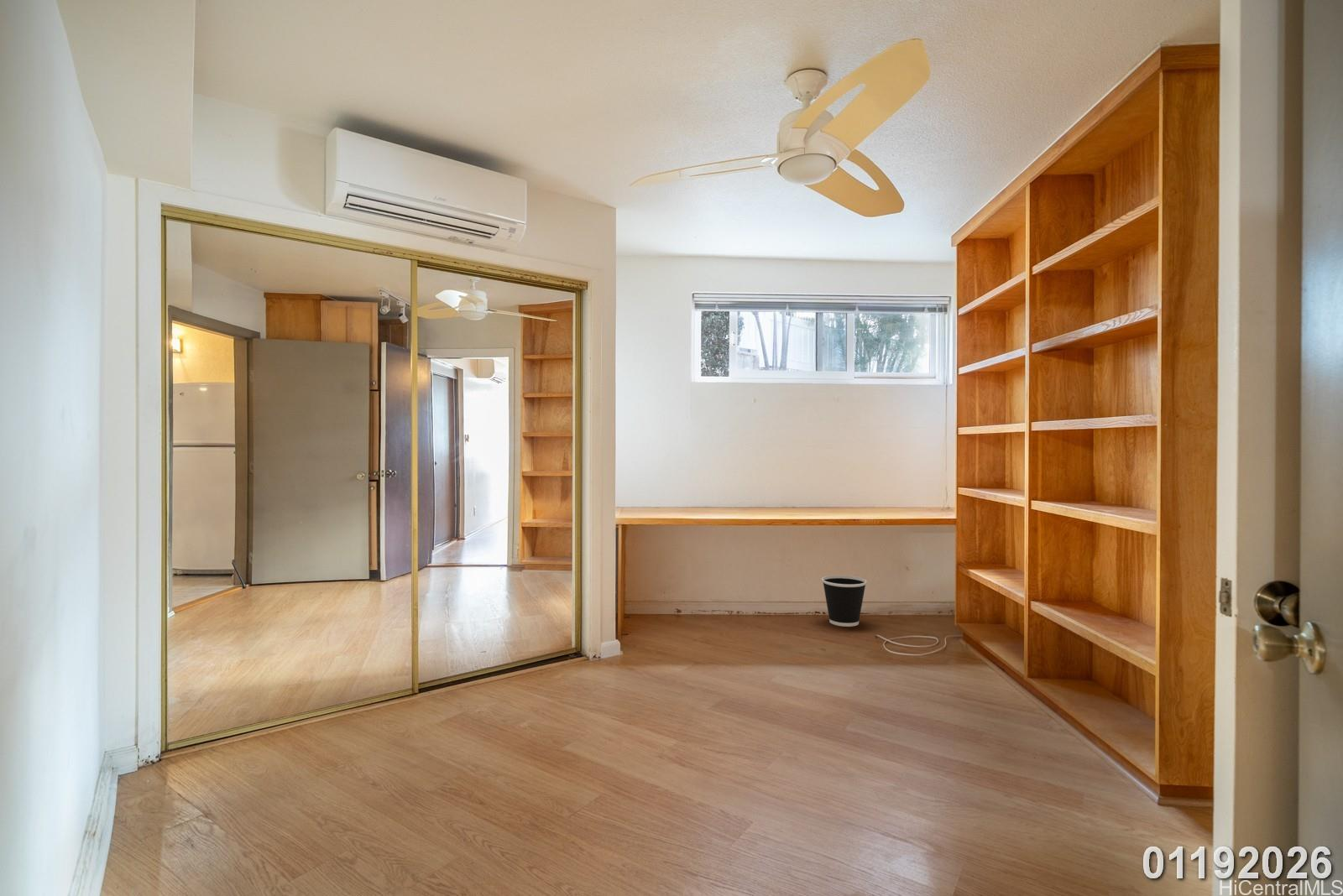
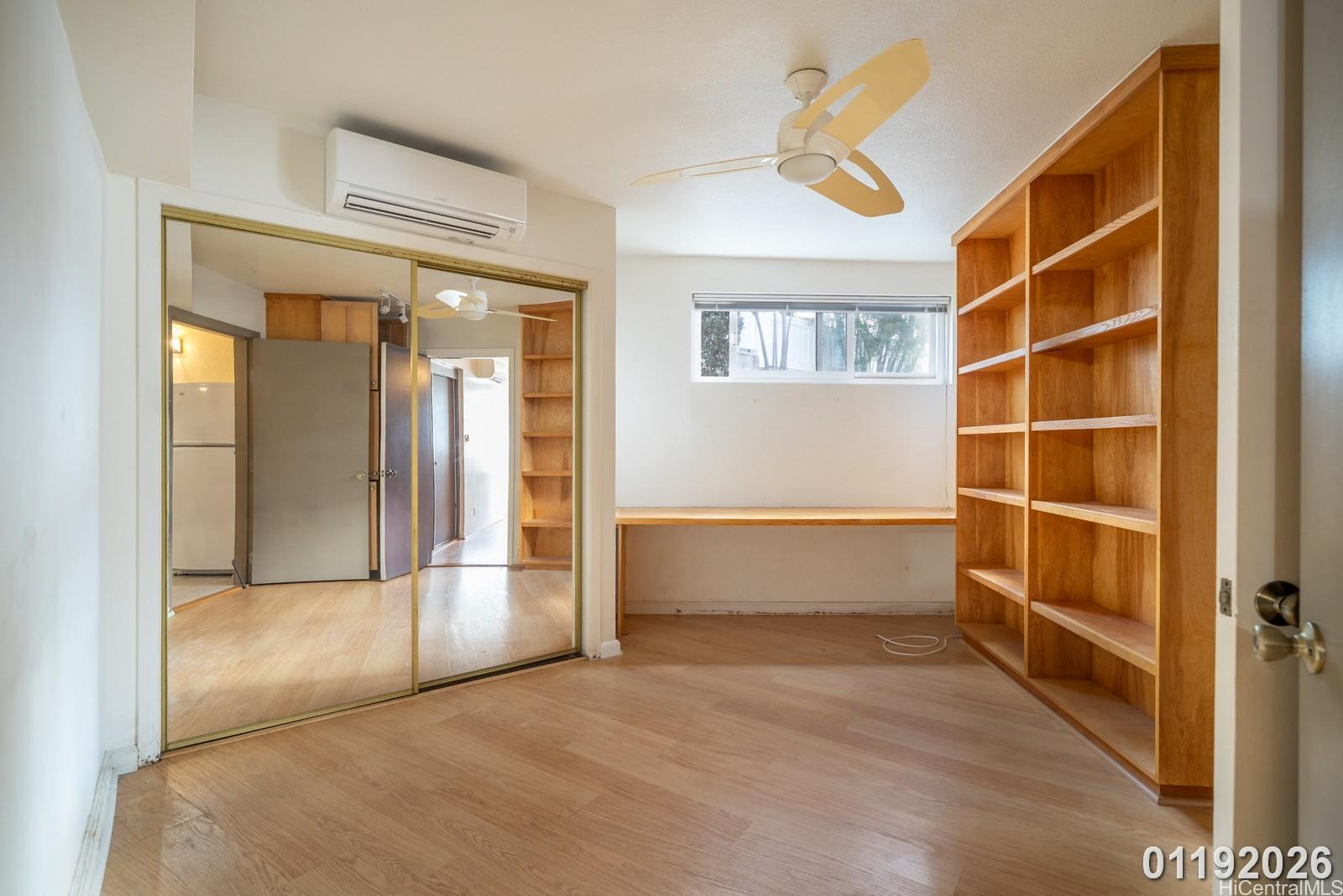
- wastebasket (844, 601)
